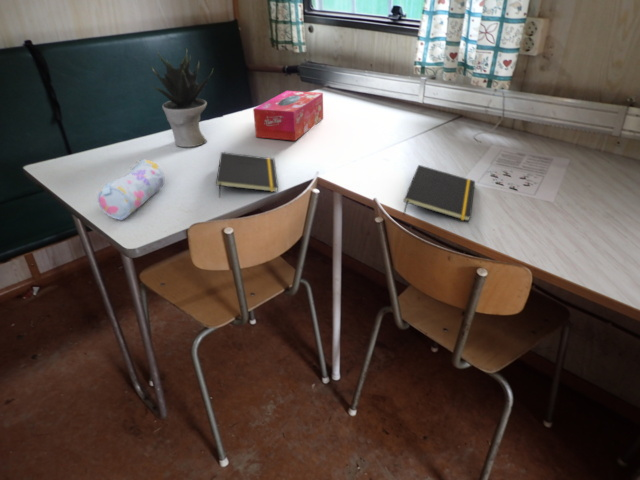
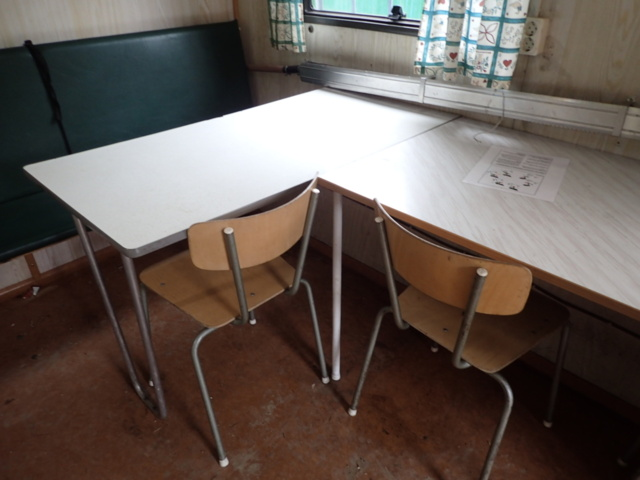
- tissue box (290, 114)
- notepad (247, 170)
- potted plant (185, 97)
- notepad (441, 190)
- pencil case (133, 187)
